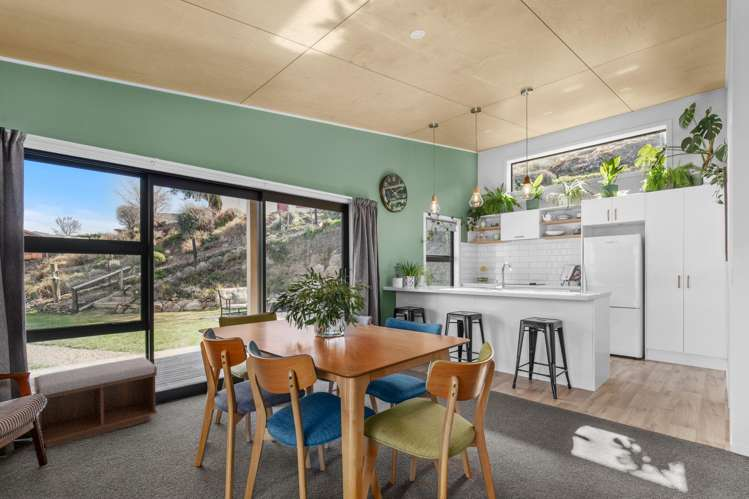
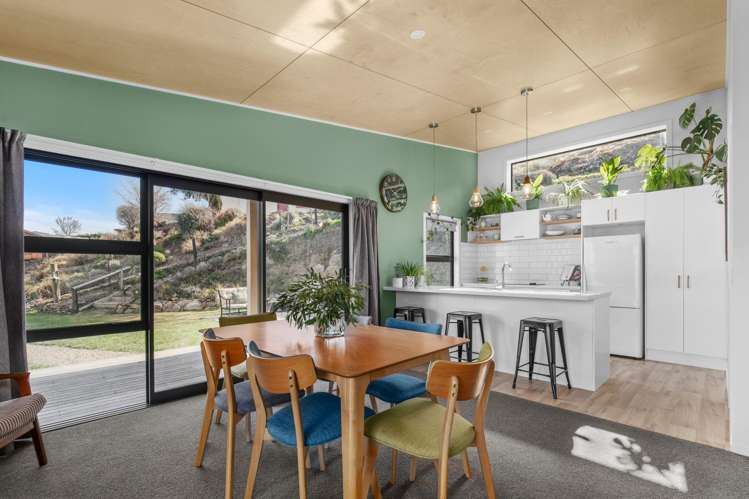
- bench (98, 397)
